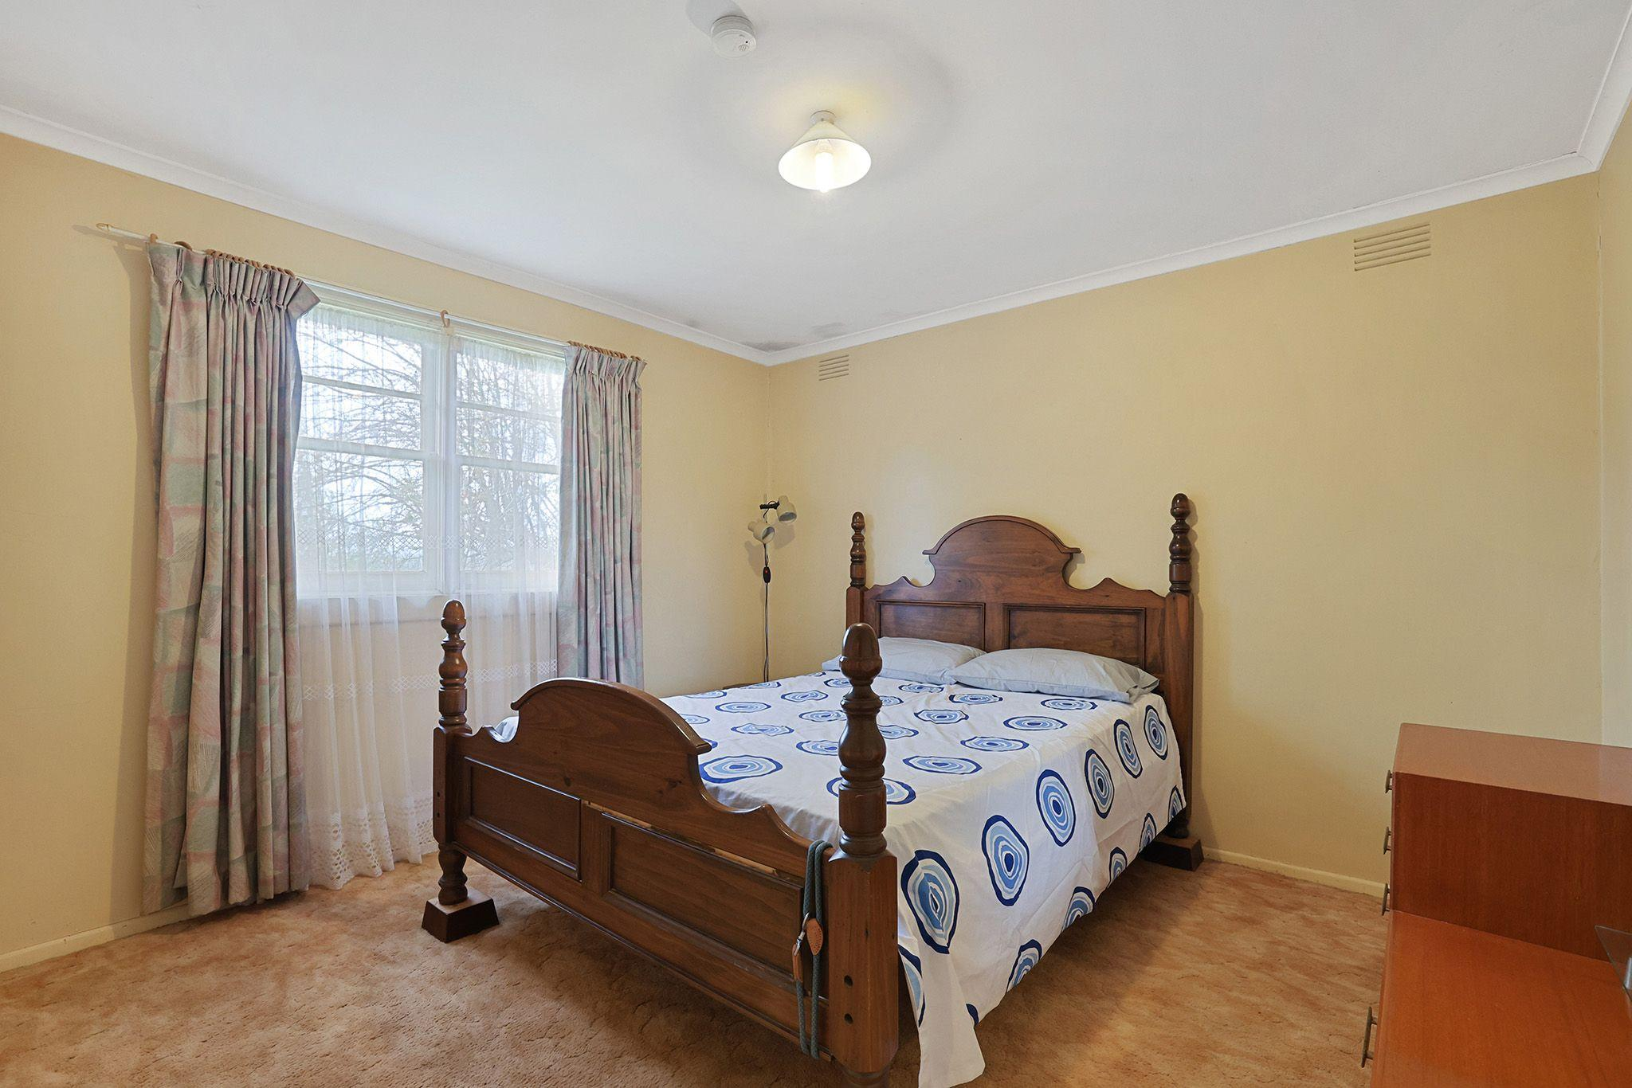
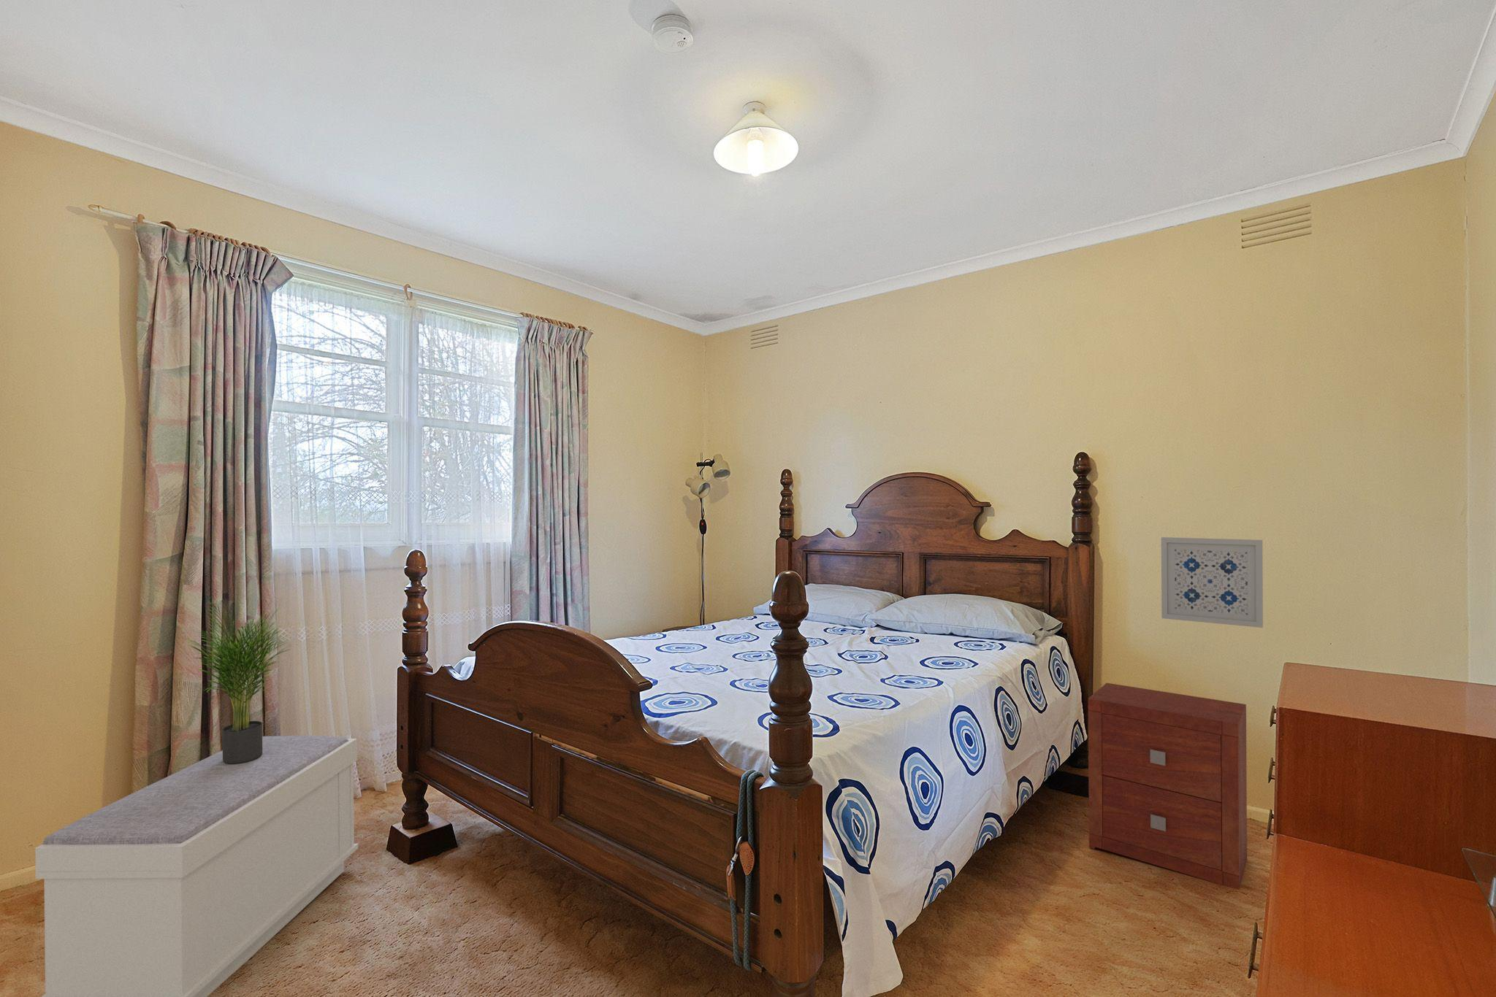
+ wall art (1210, 580)
+ potted plant (247, 674)
+ bench (224, 851)
+ nightstand (1165, 778)
